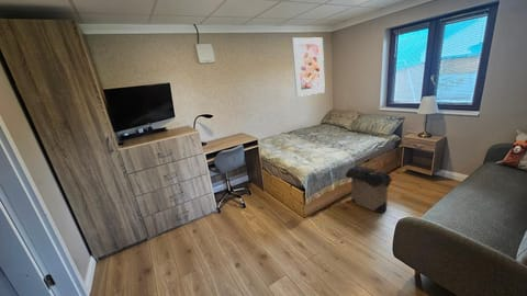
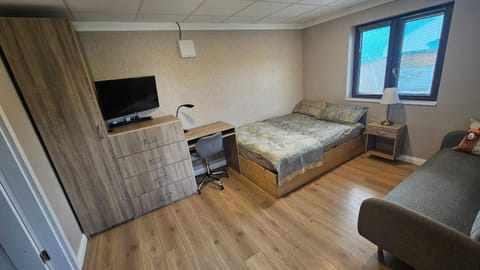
- laundry hamper (367, 182)
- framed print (309, 67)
